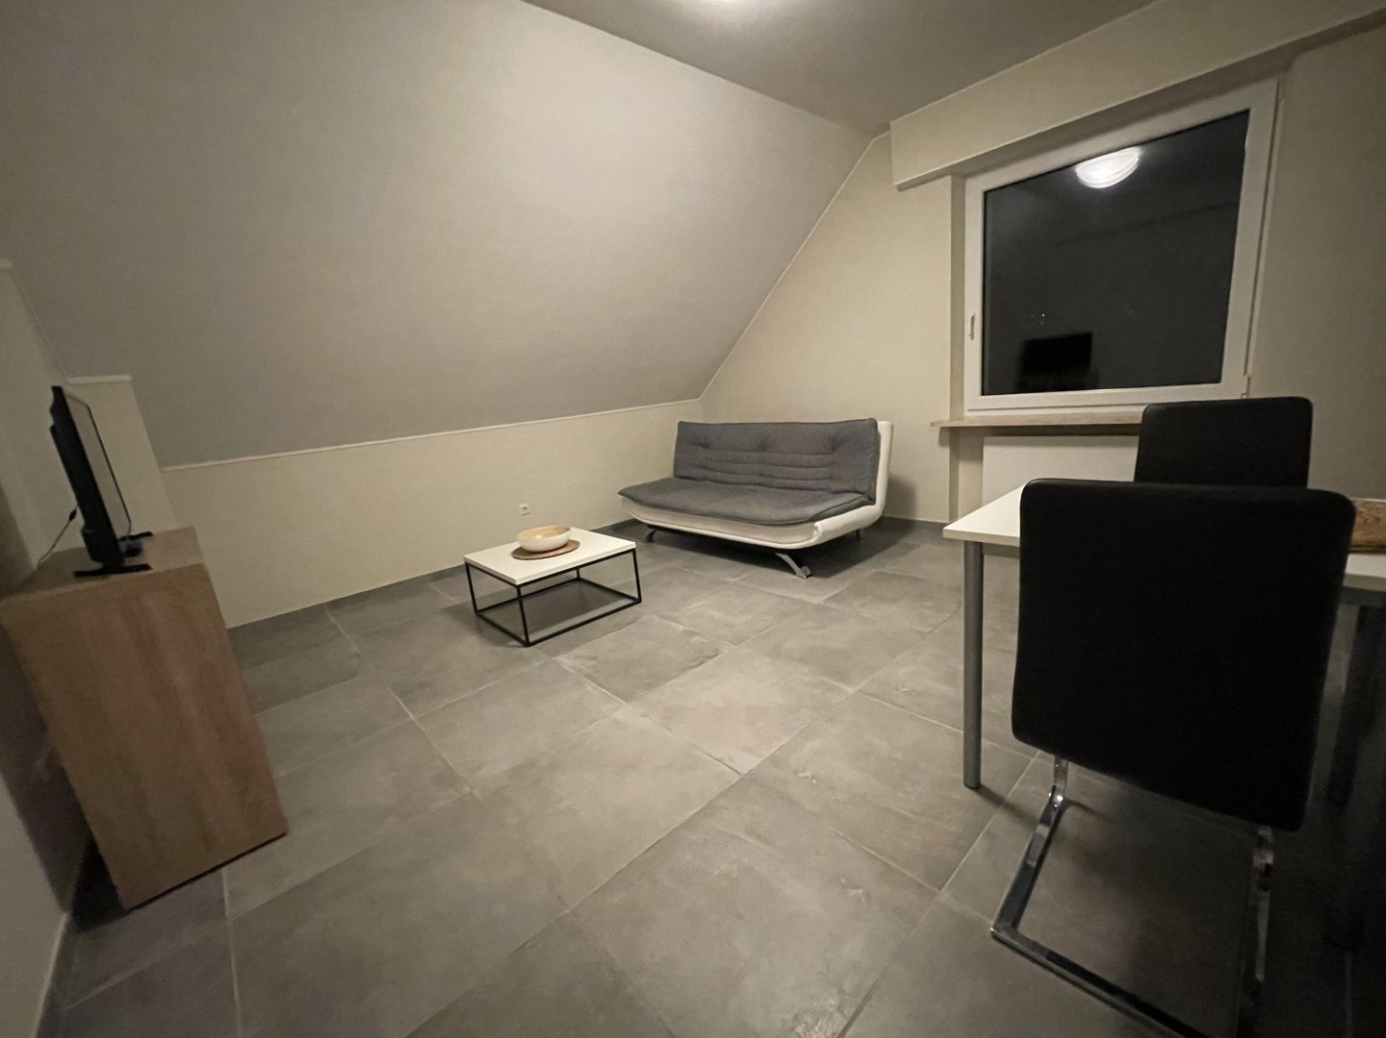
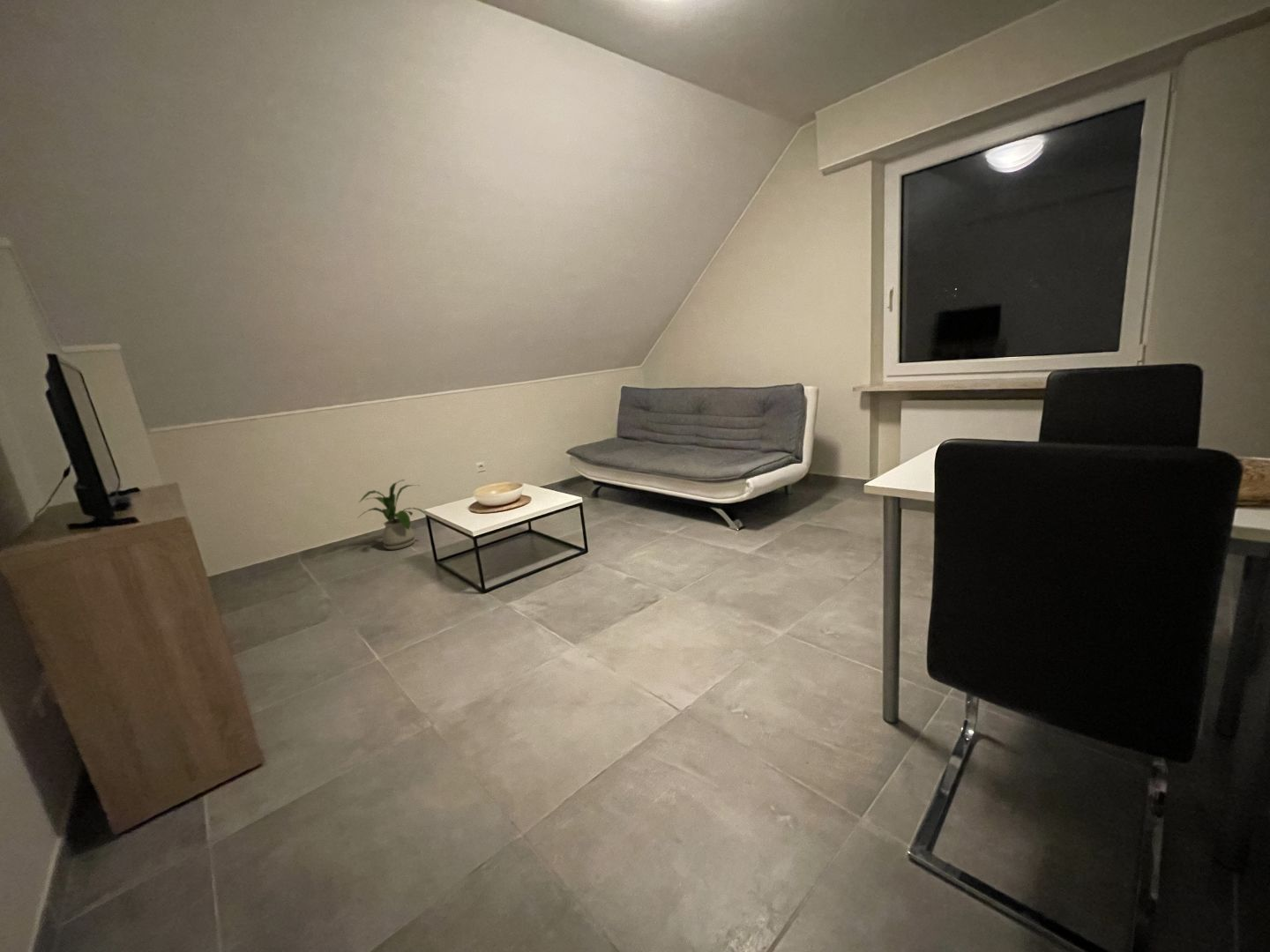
+ house plant (392, 511)
